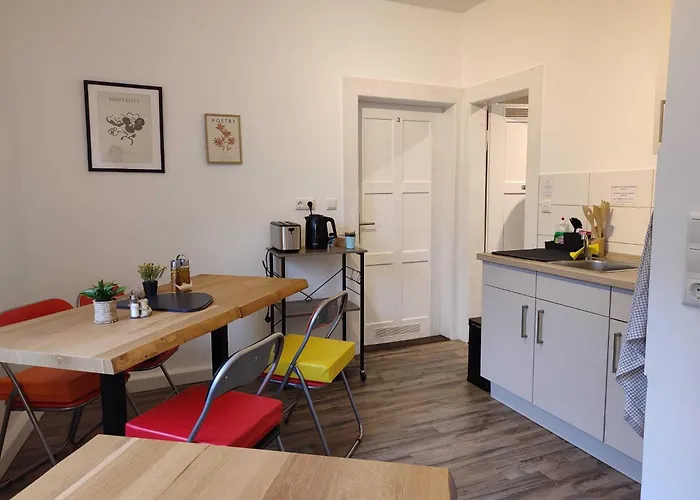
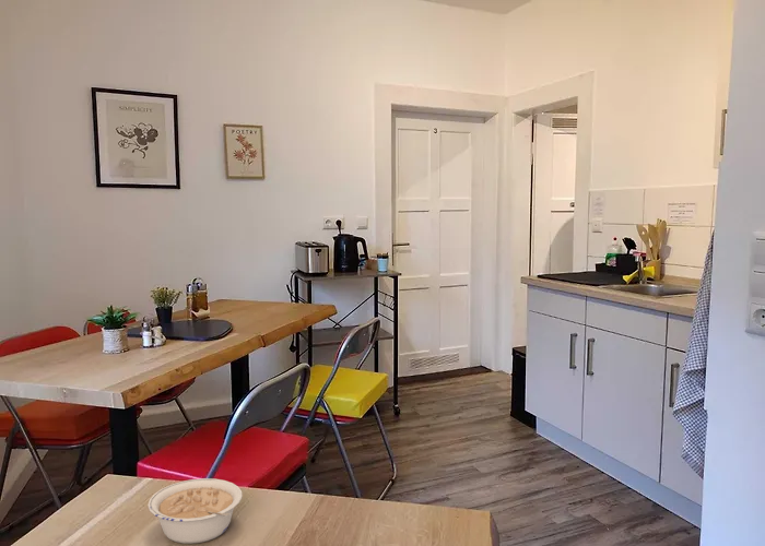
+ legume (199, 510)
